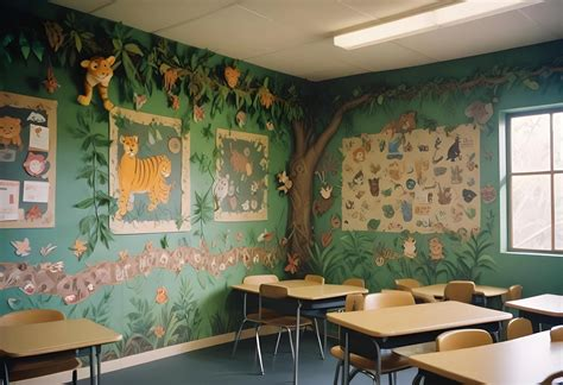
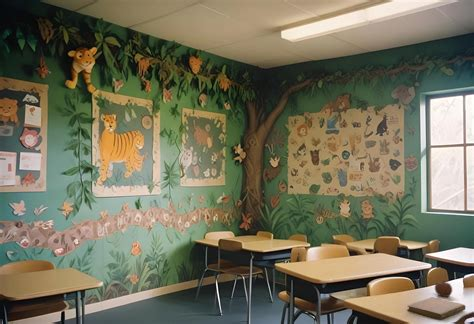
+ notebook (436, 307)
+ apple (443, 288)
